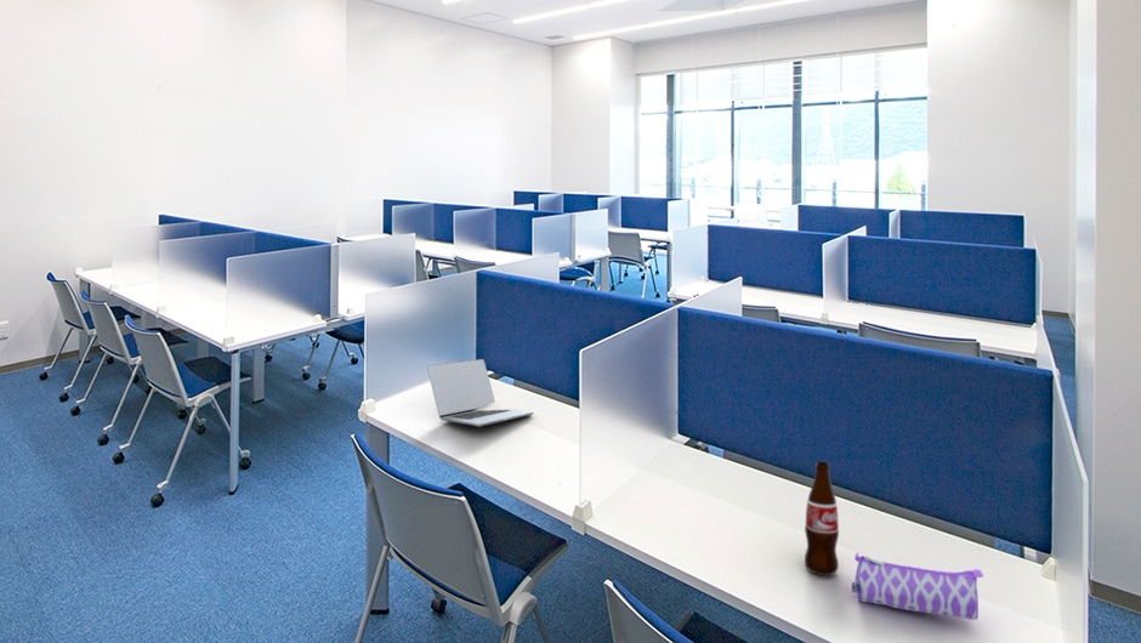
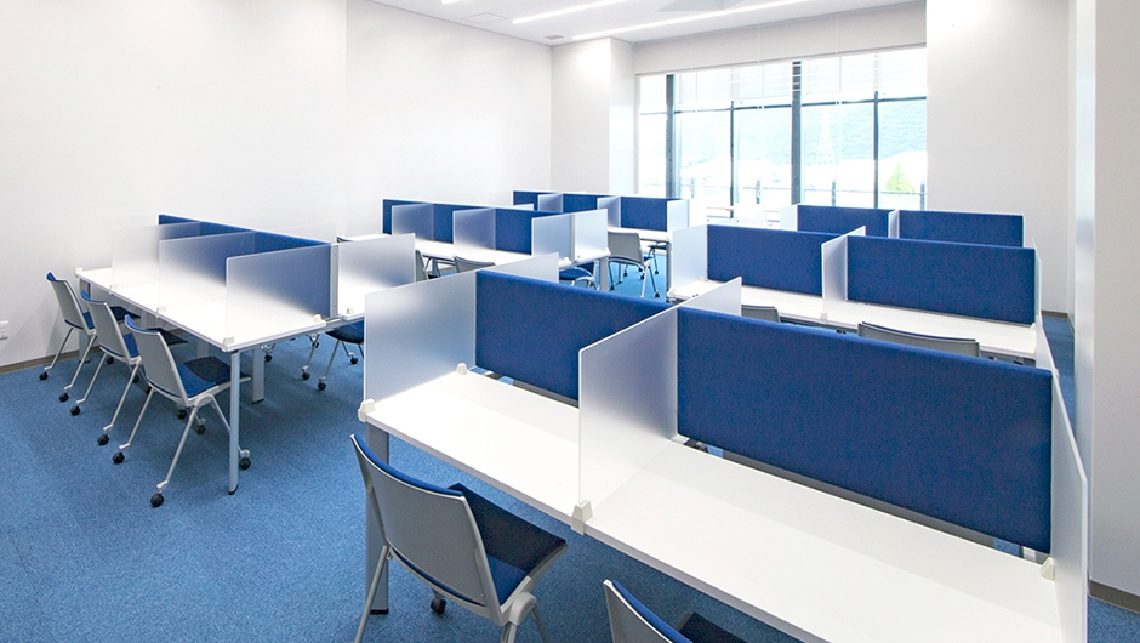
- laptop (481, 389)
- bottle (822, 517)
- pencil case (913, 584)
